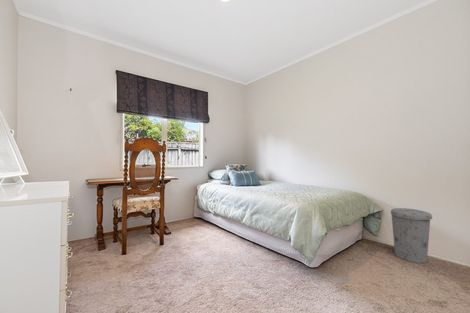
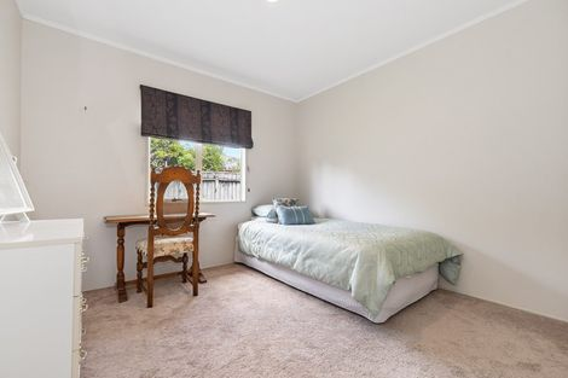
- trash can (410, 233)
